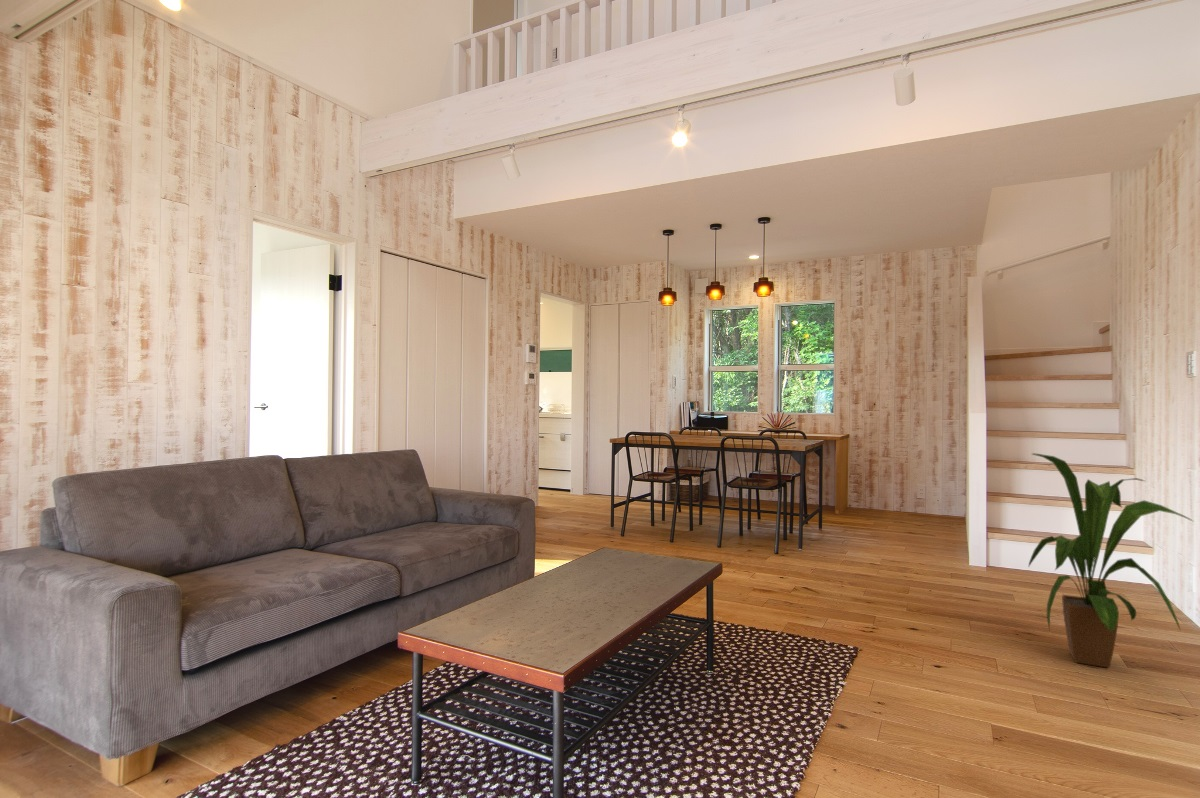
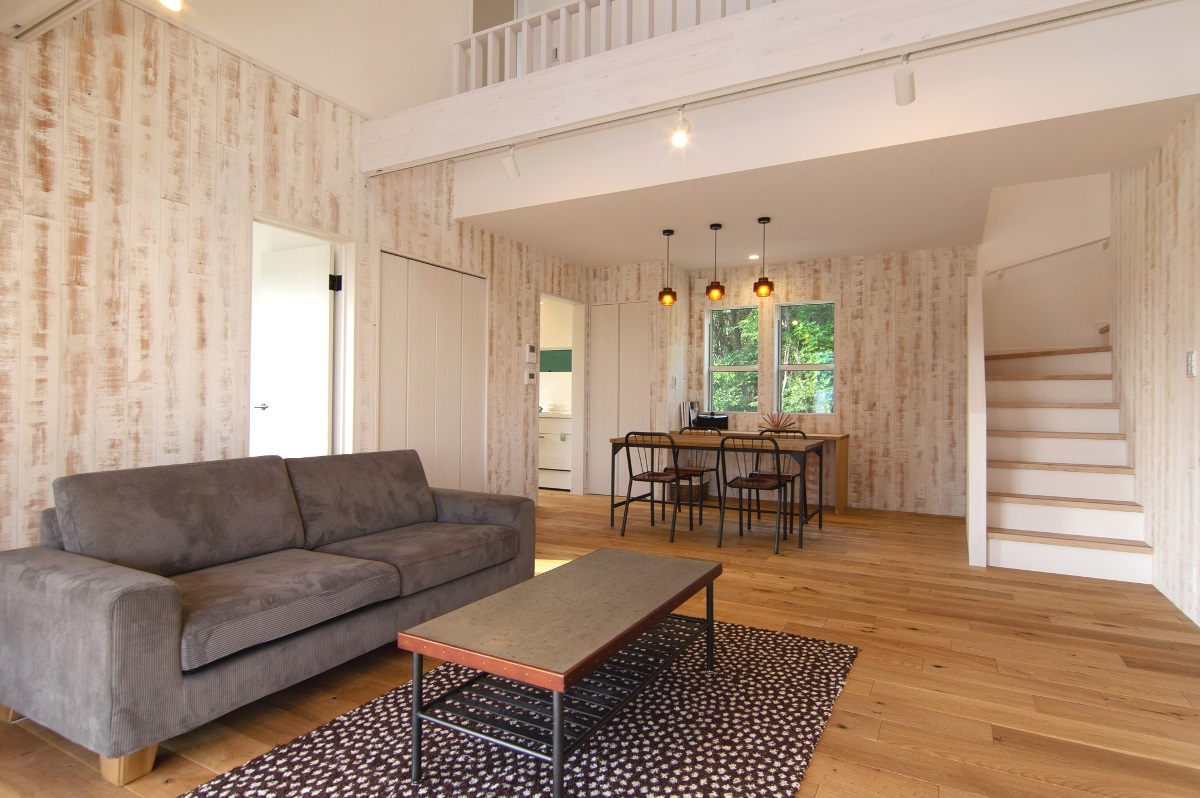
- house plant (1109, 557)
